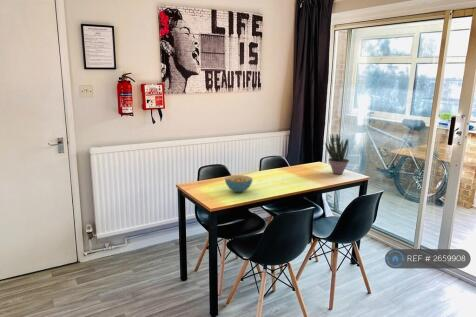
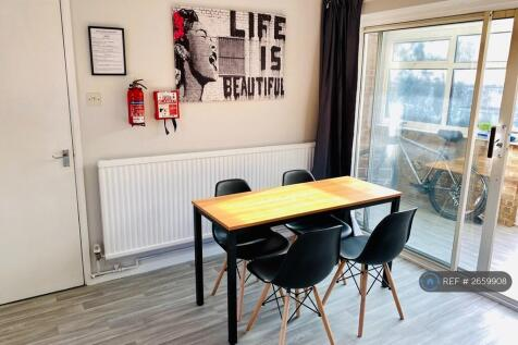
- cereal bowl (238, 184)
- potted plant (336, 153)
